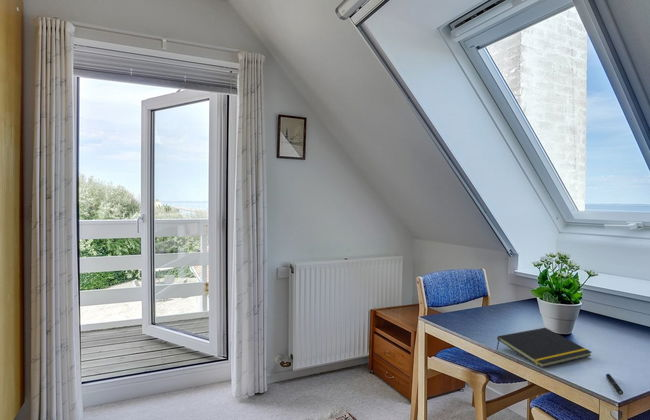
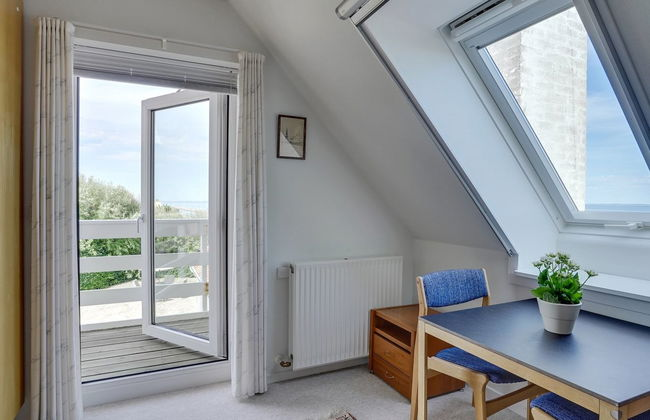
- pen (613, 382)
- notepad (543, 345)
